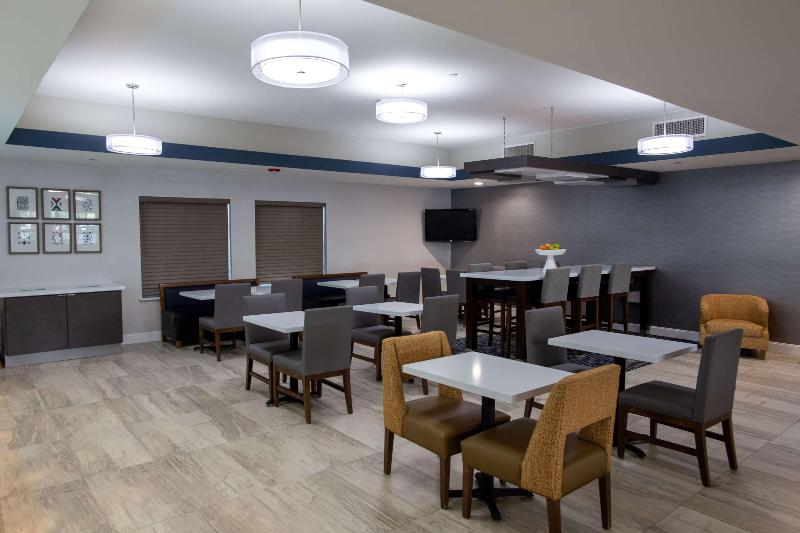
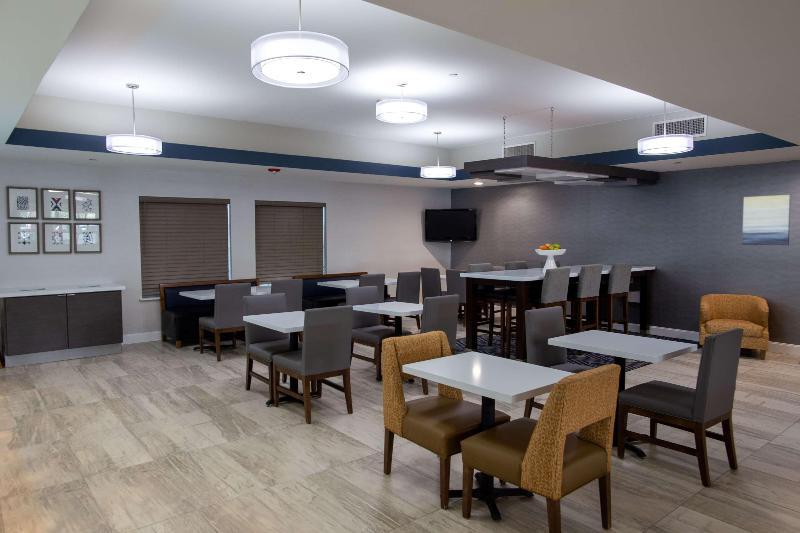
+ wall art (765, 220)
